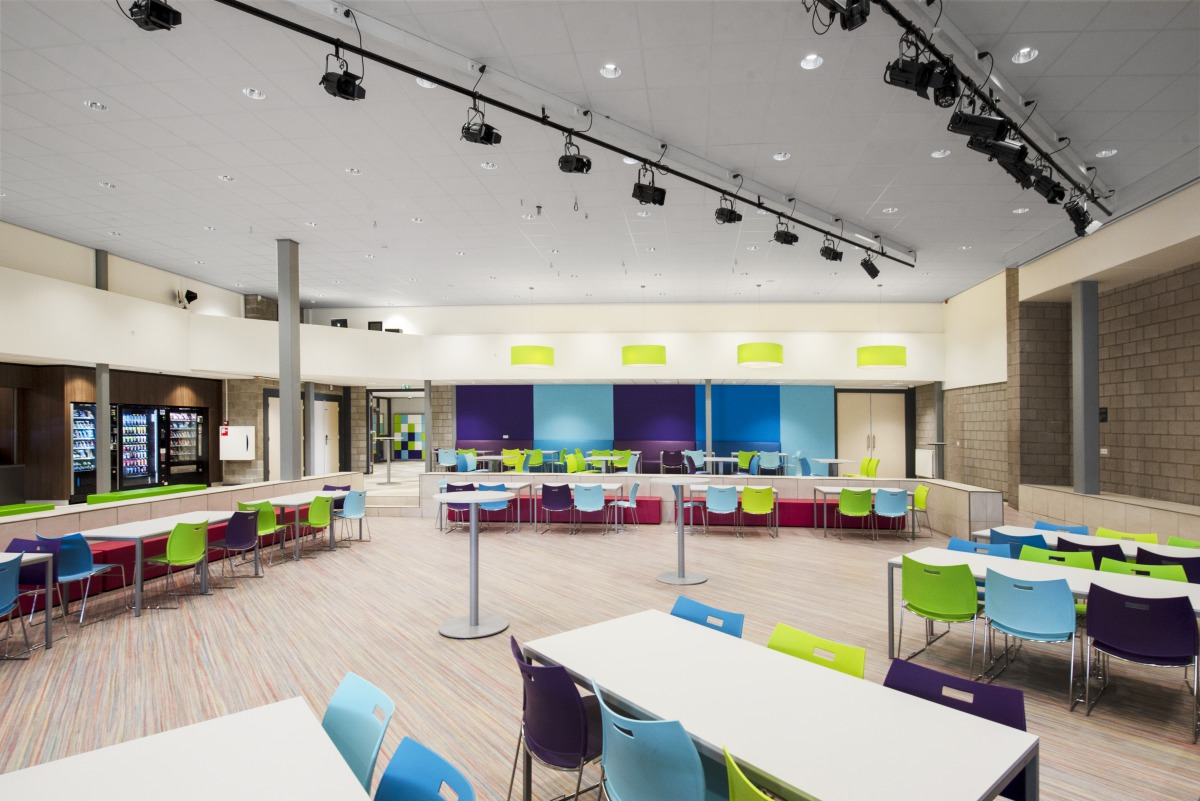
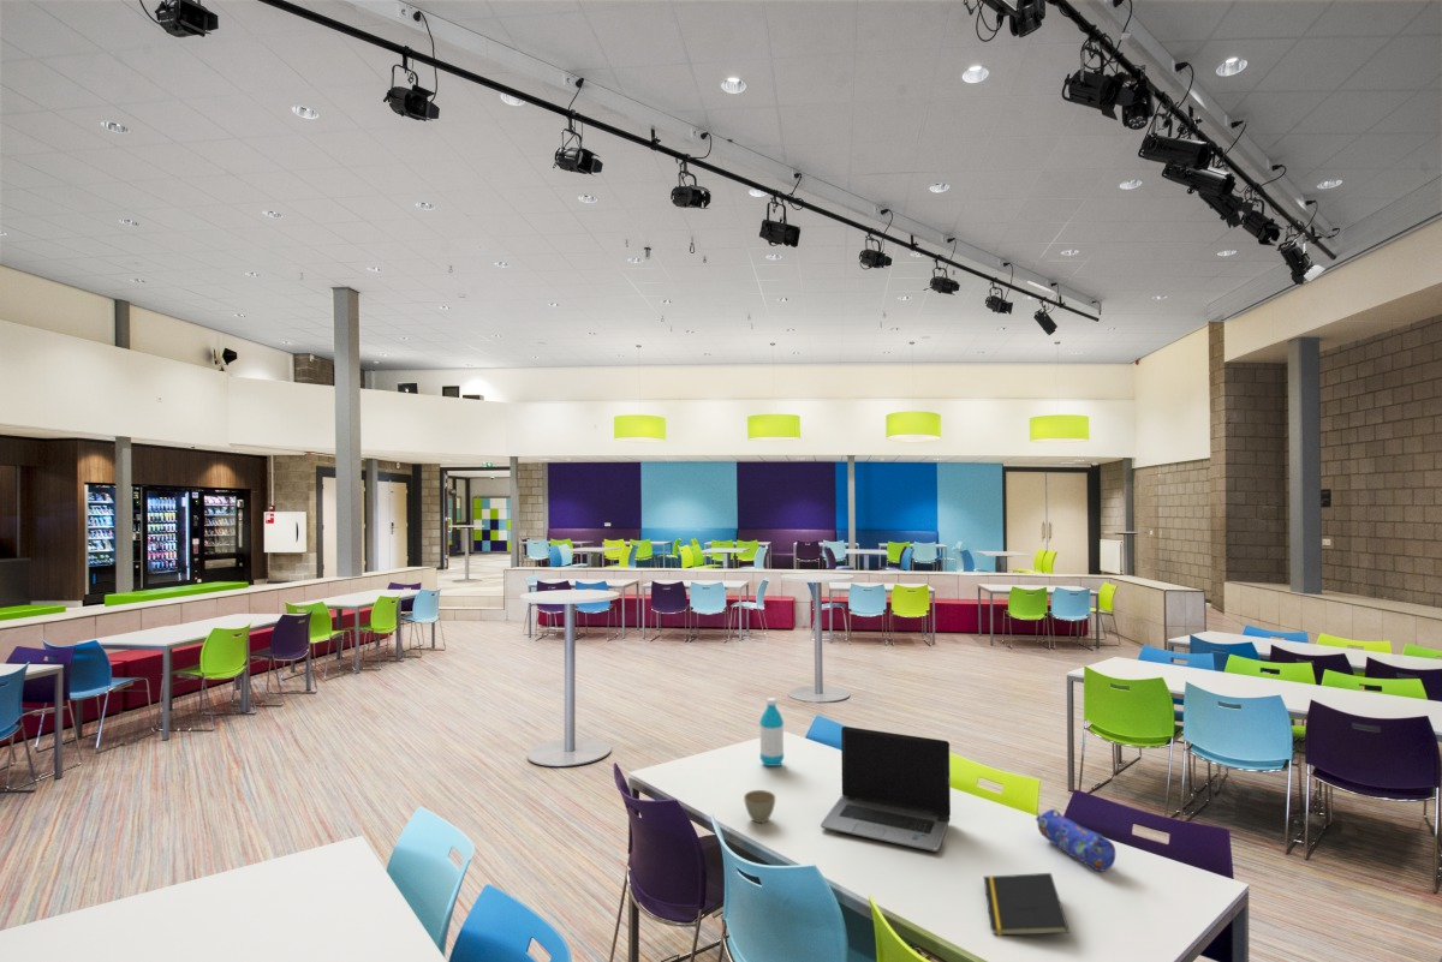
+ notepad (1023, 902)
+ pencil case (1074, 837)
+ water bottle (771, 730)
+ flower pot (759, 807)
+ laptop computer (886, 785)
